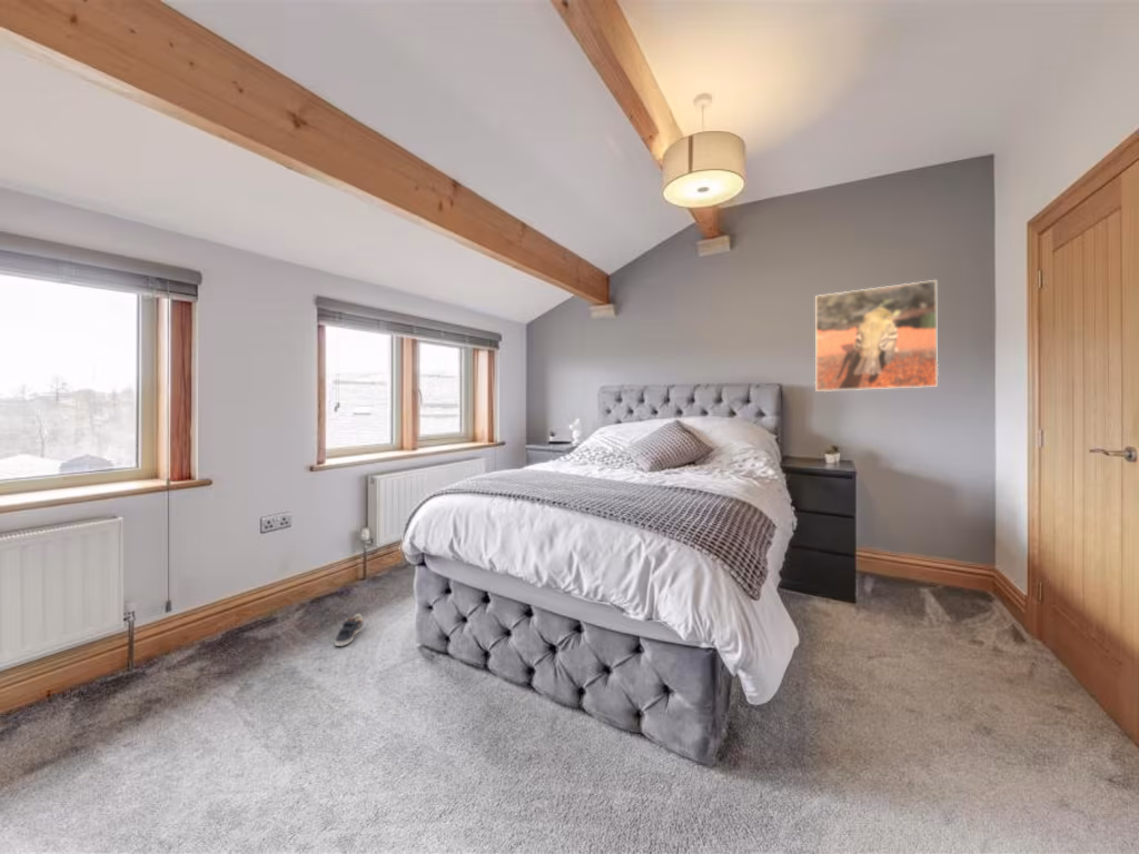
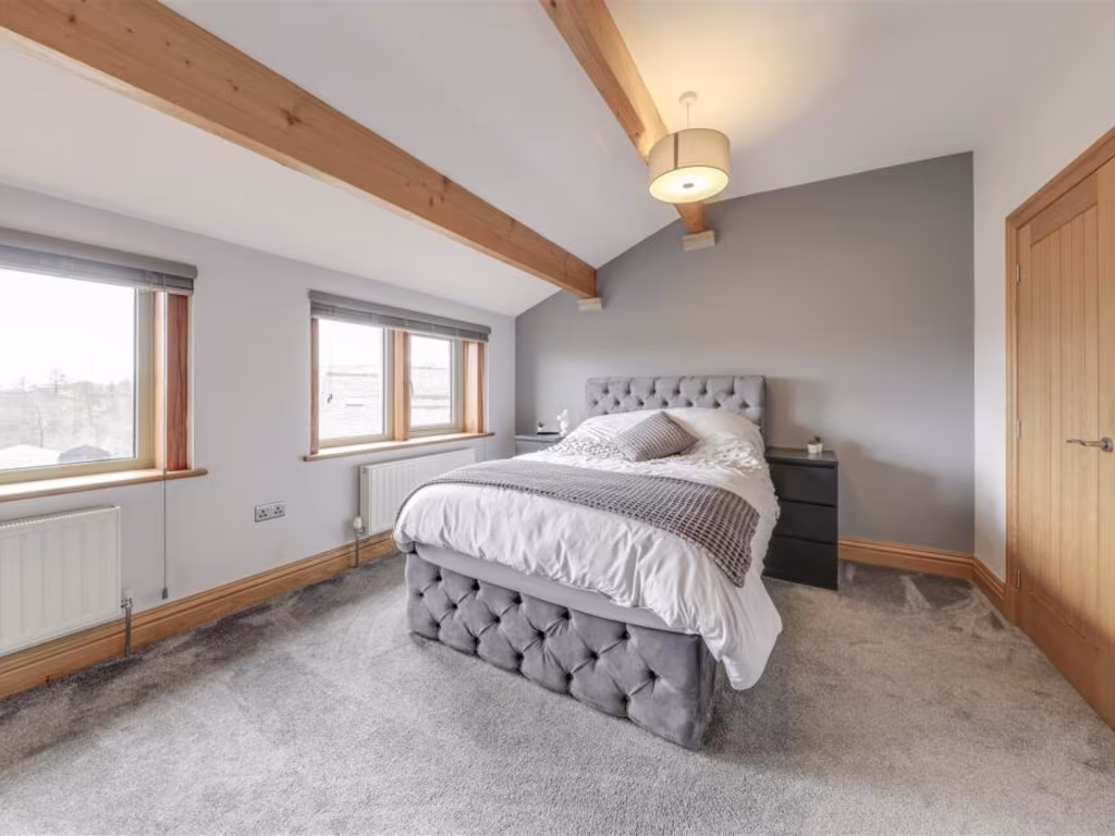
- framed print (872, 338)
- sneaker (348, 628)
